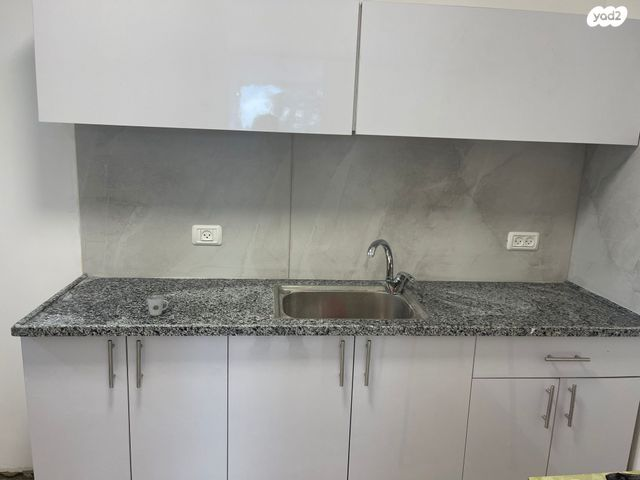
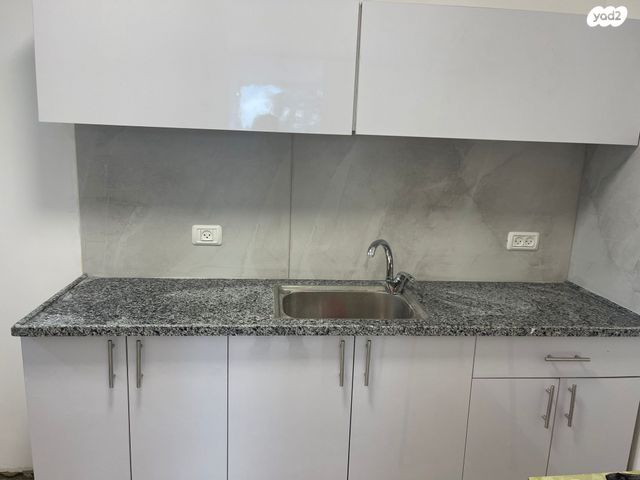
- cup (158, 299)
